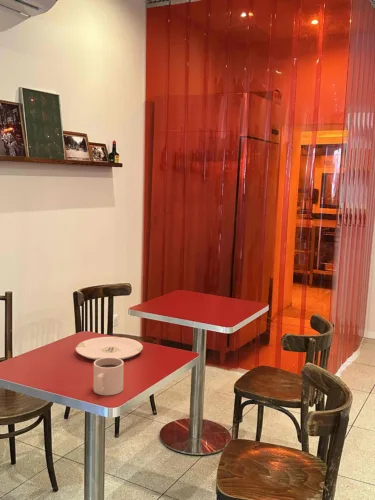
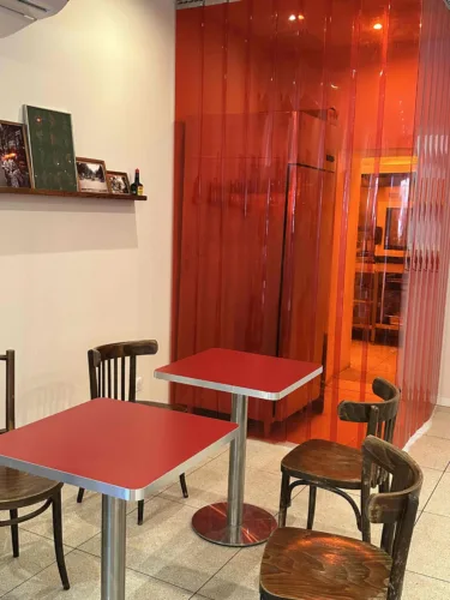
- mug (108, 377)
- plate (109, 349)
